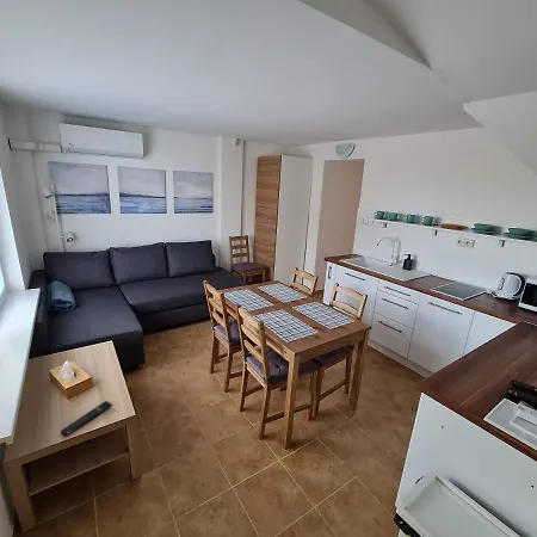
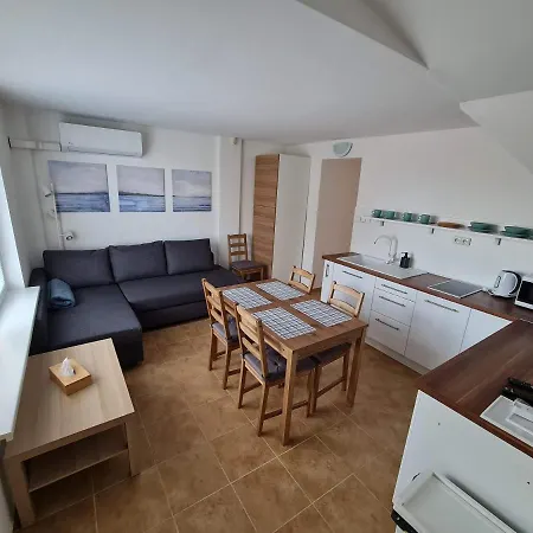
- remote control (87, 418)
